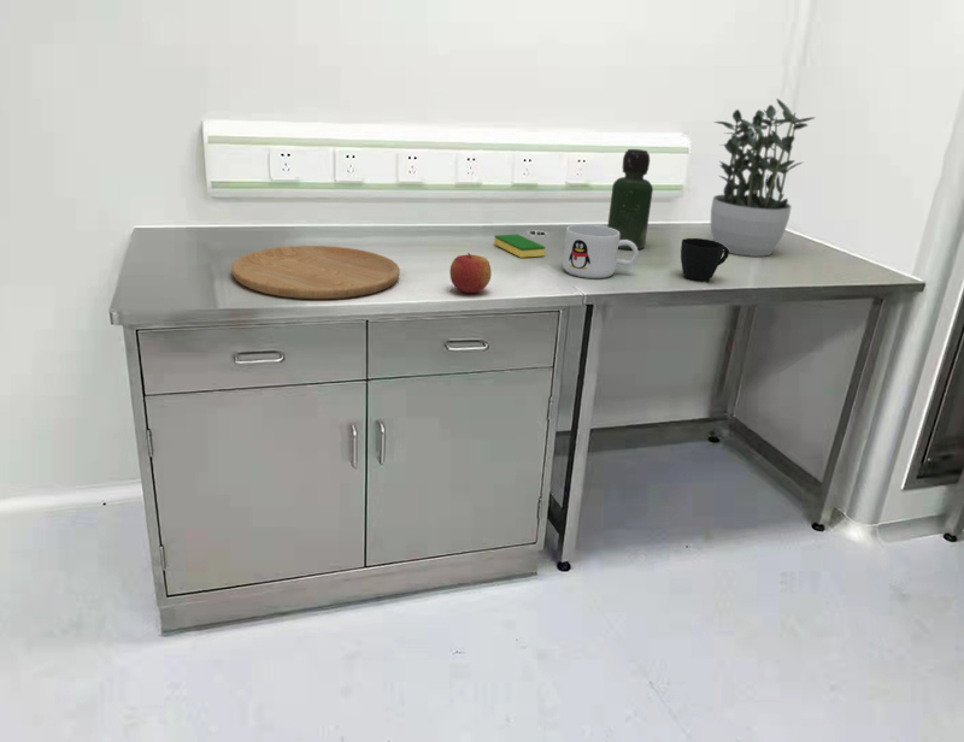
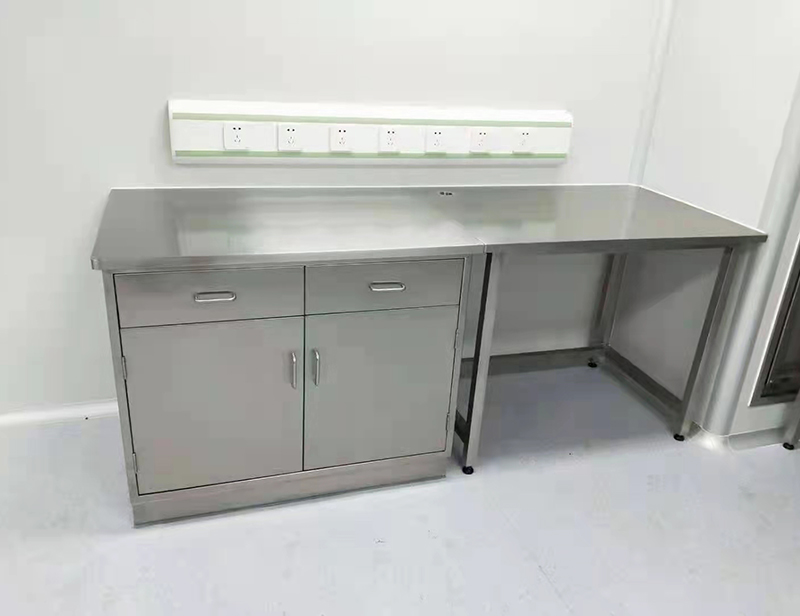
- dish sponge (518, 245)
- apple (470, 272)
- bottle (630, 199)
- mug (600, 252)
- cup (703, 261)
- potted plant (752, 175)
- cutting board (317, 271)
